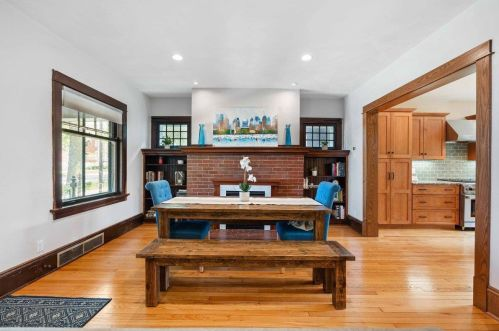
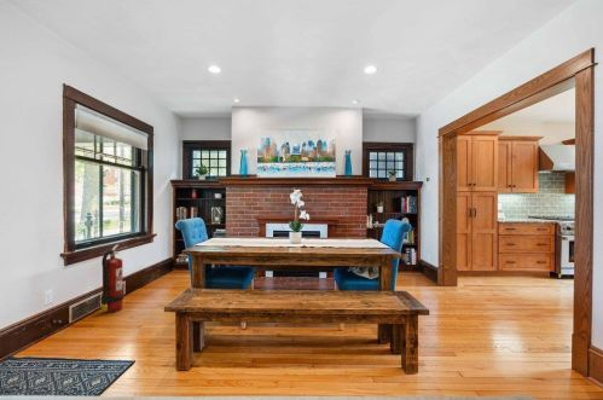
+ fire extinguisher (110, 278)
